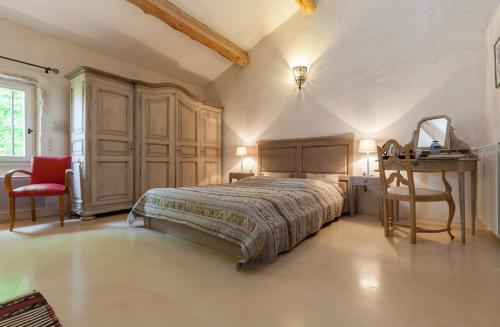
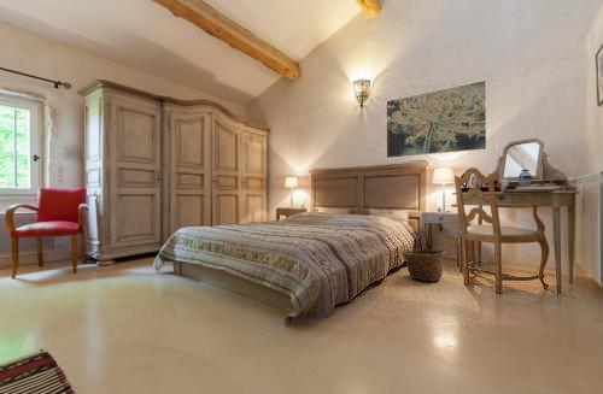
+ wall art (432, 123)
+ basket (423, 263)
